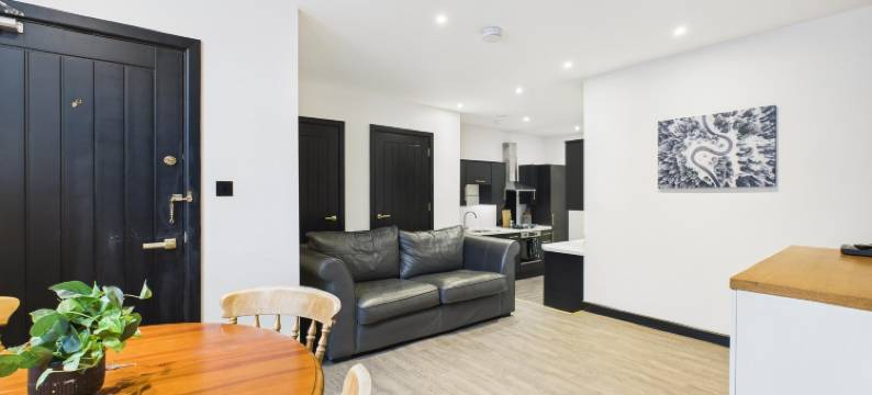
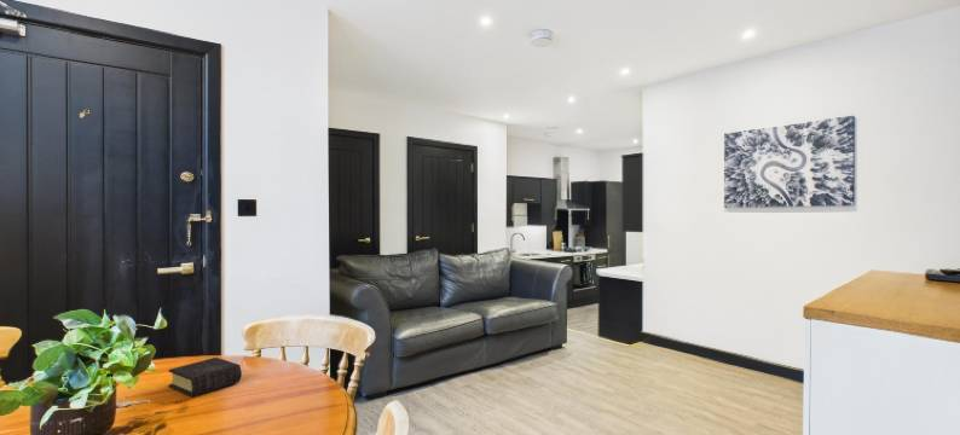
+ book (206, 376)
